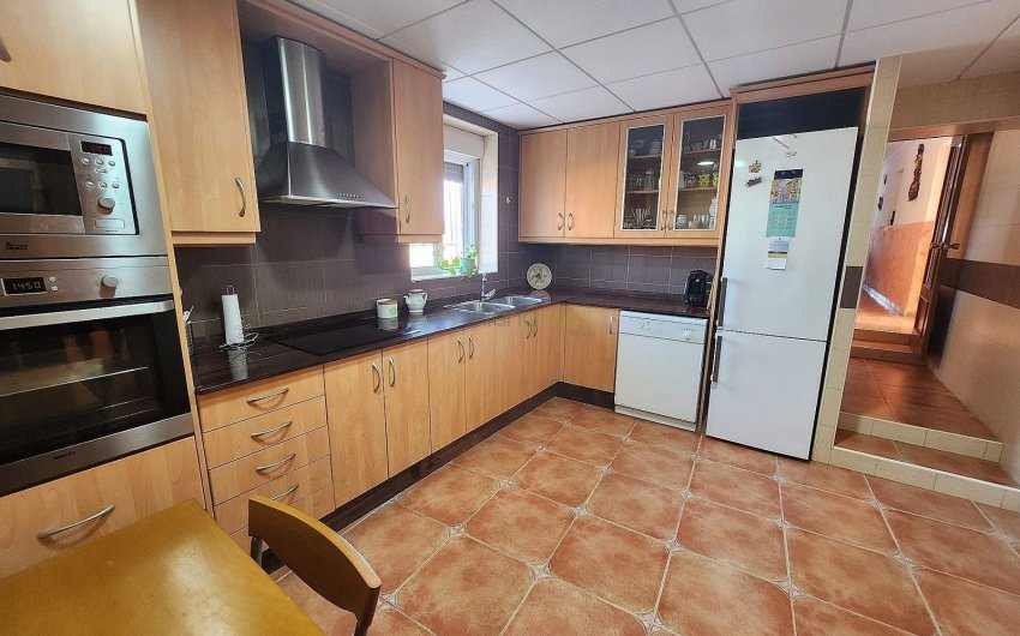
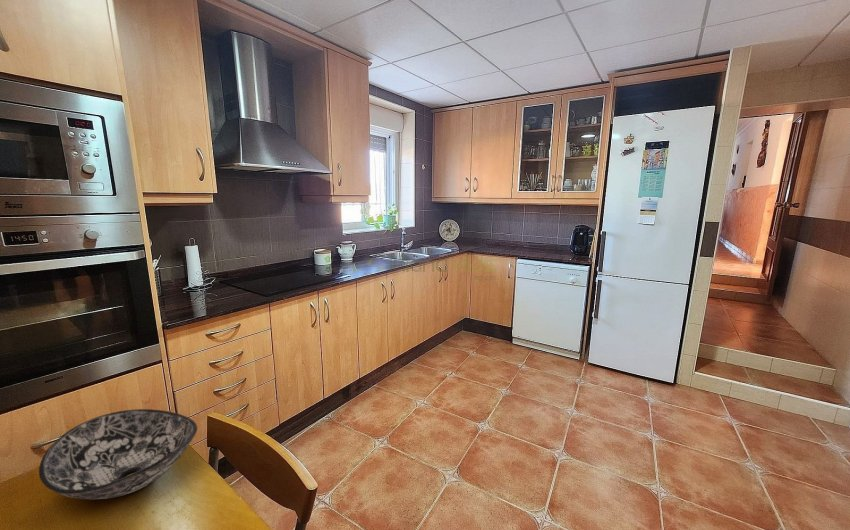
+ bowl (127, 457)
